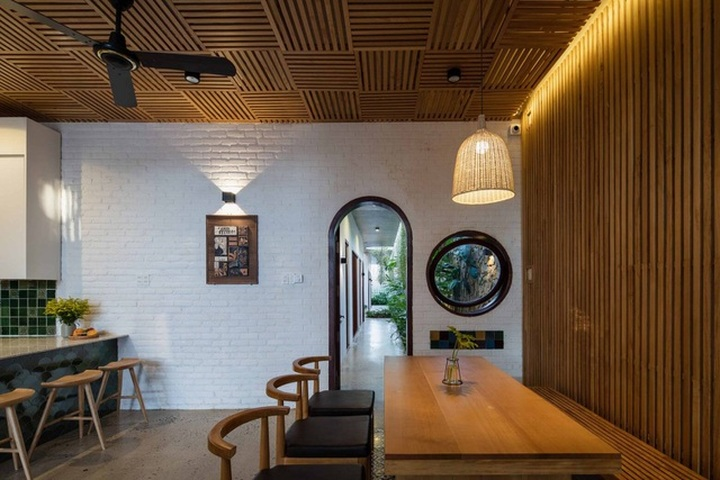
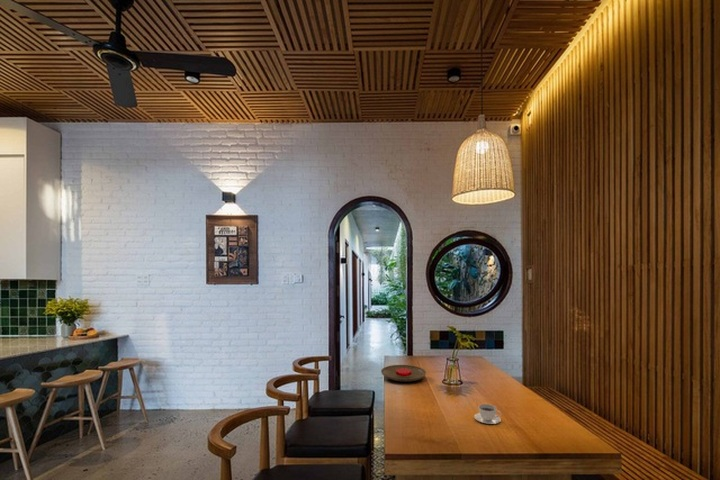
+ plate (403, 374)
+ teacup (487, 413)
